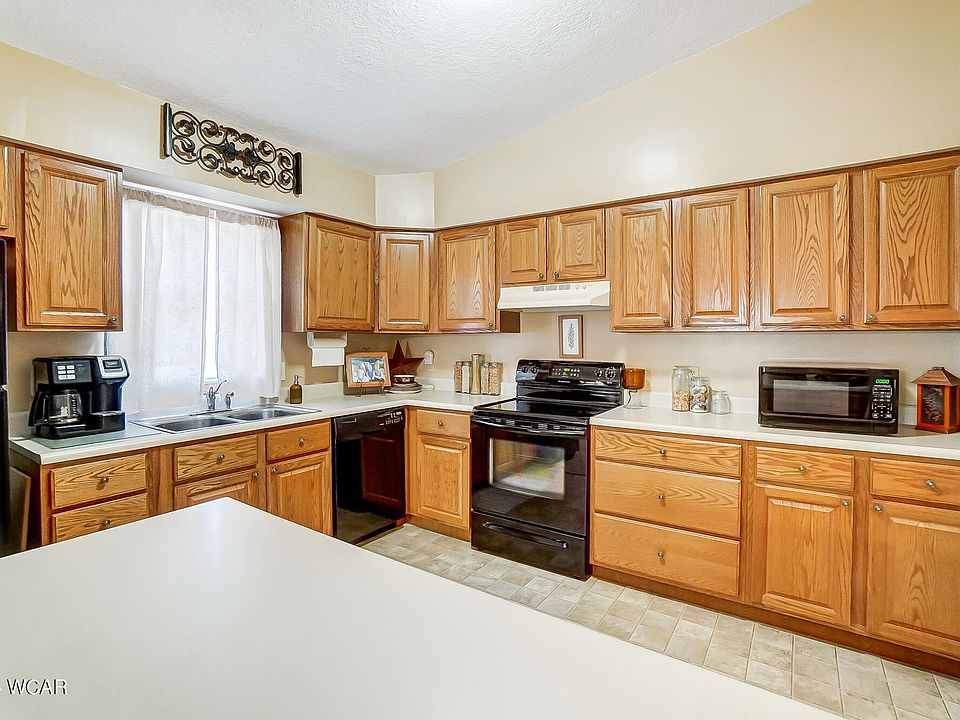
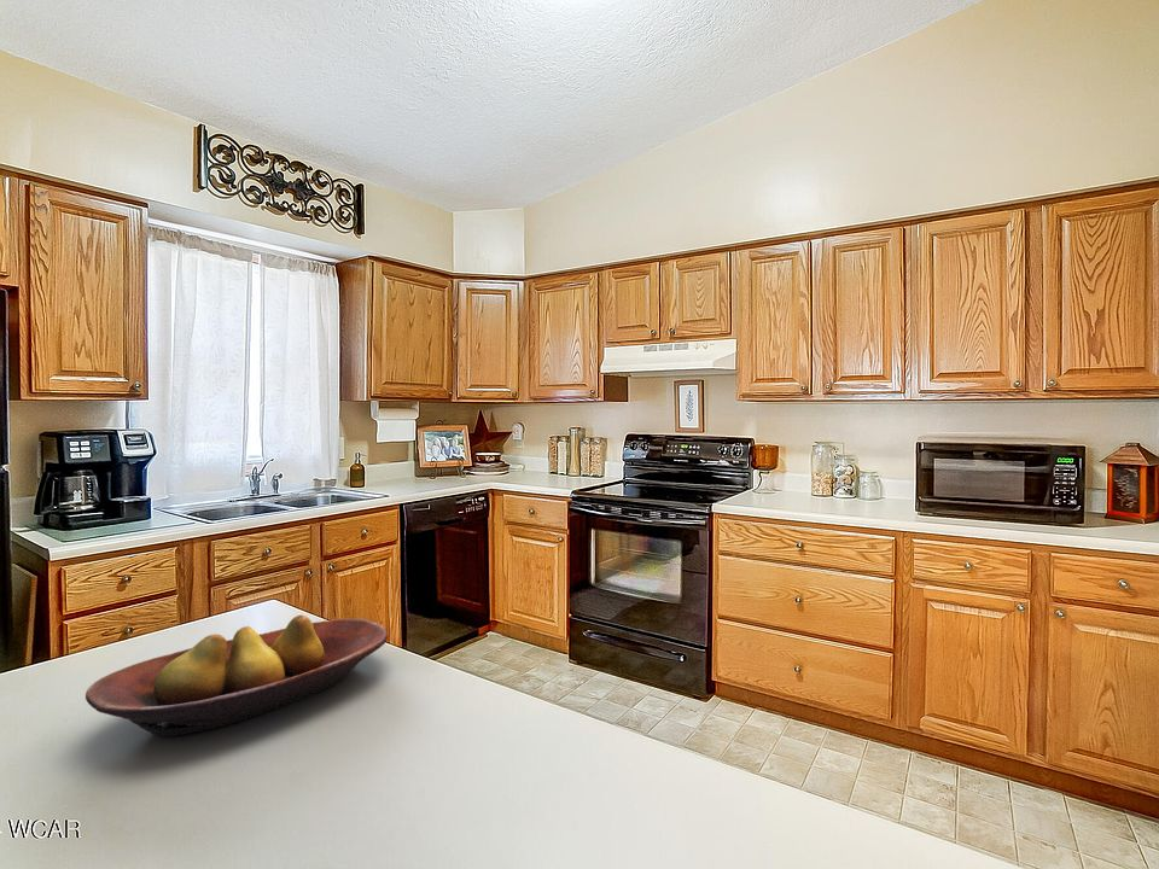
+ fruit bowl (257, 659)
